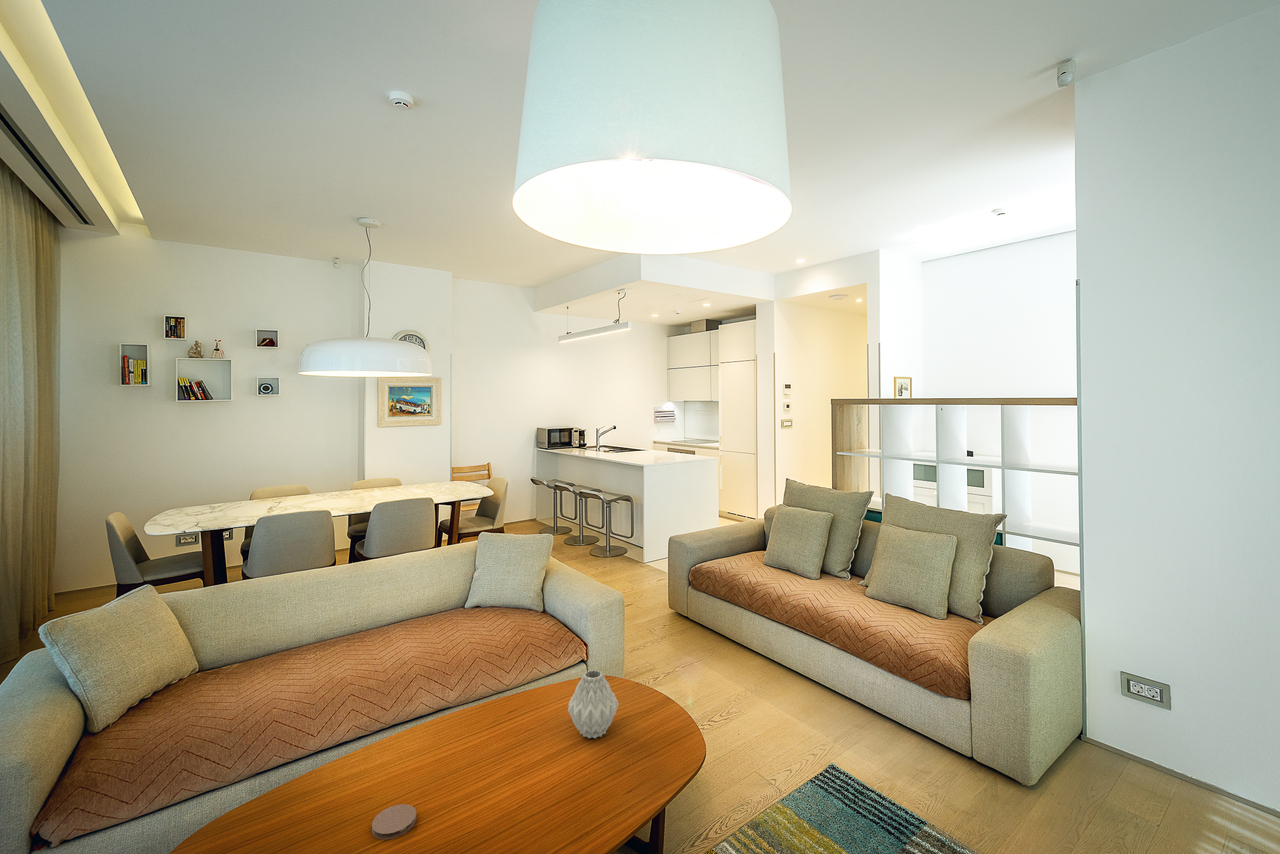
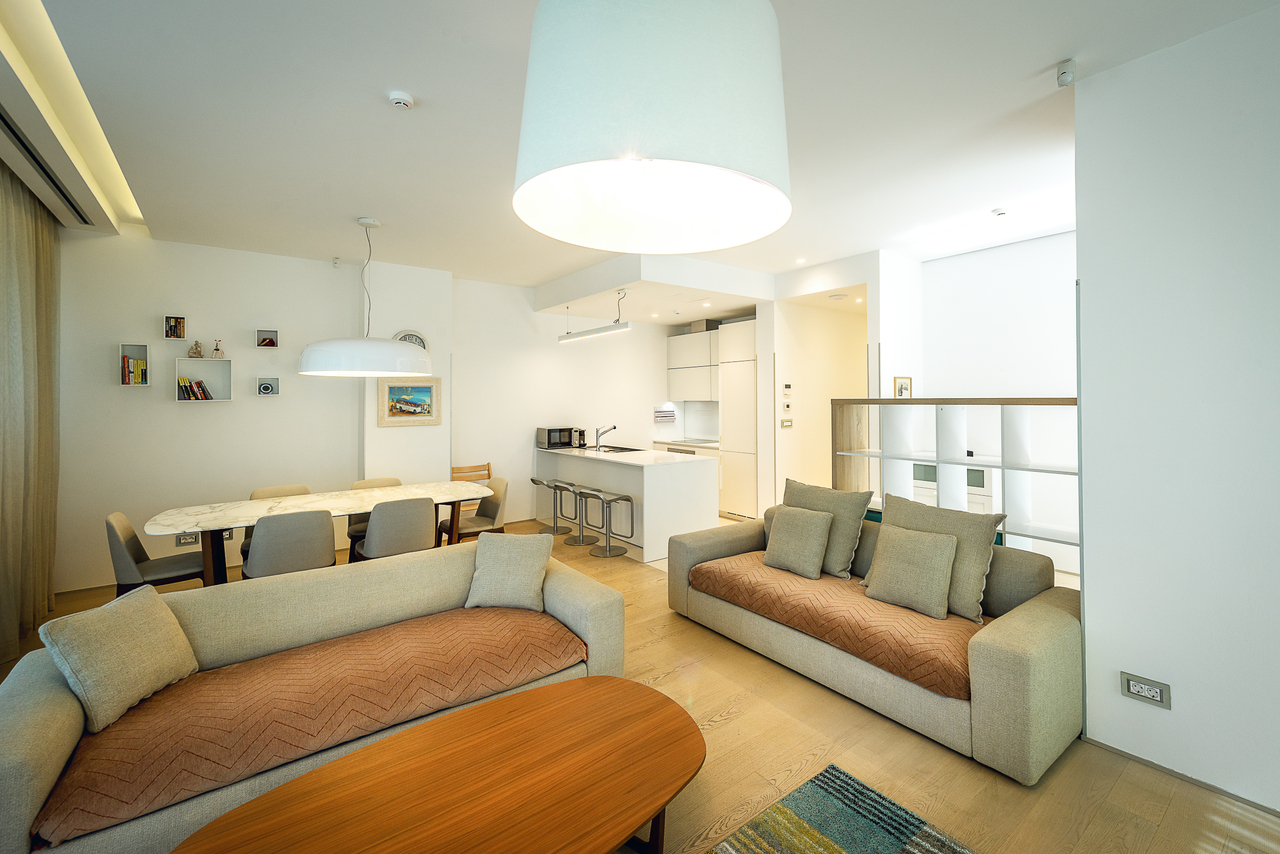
- vase (593, 702)
- coaster (394, 821)
